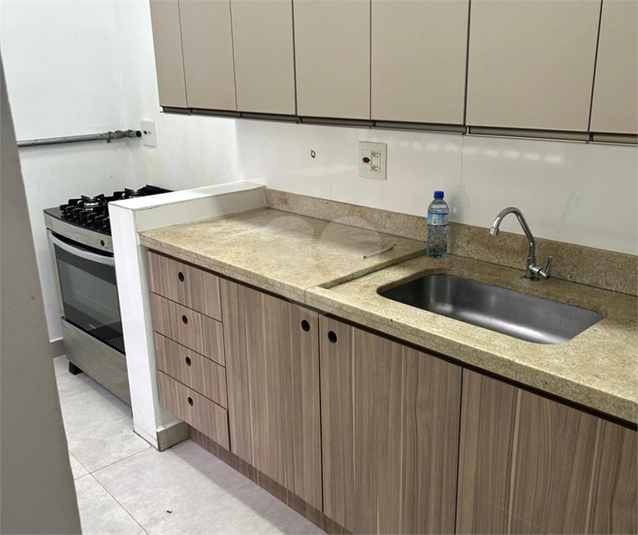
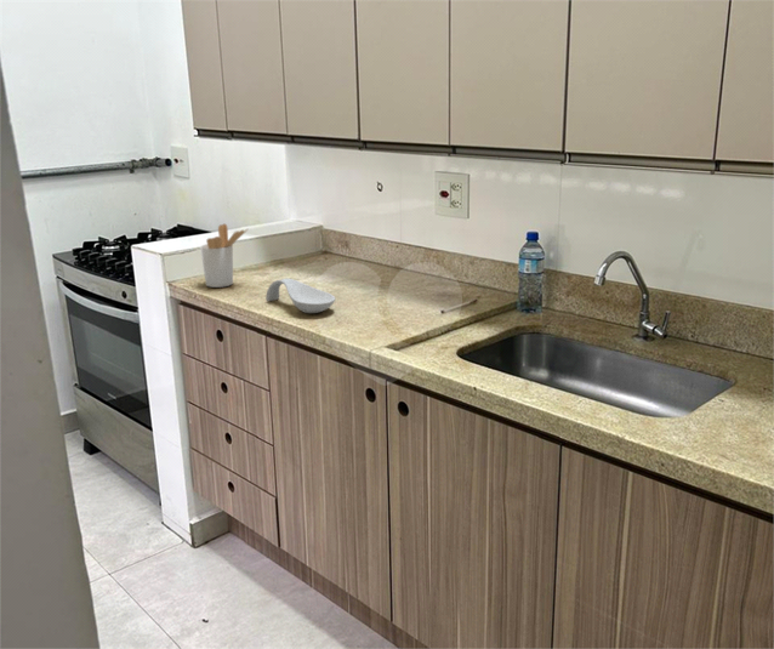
+ utensil holder (224, 255)
+ spoon rest (297, 294)
